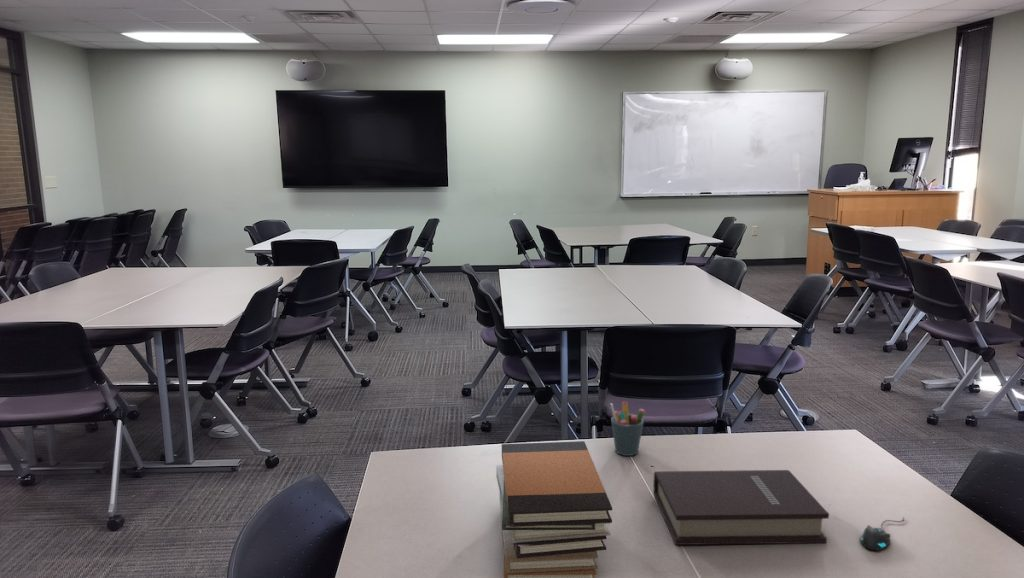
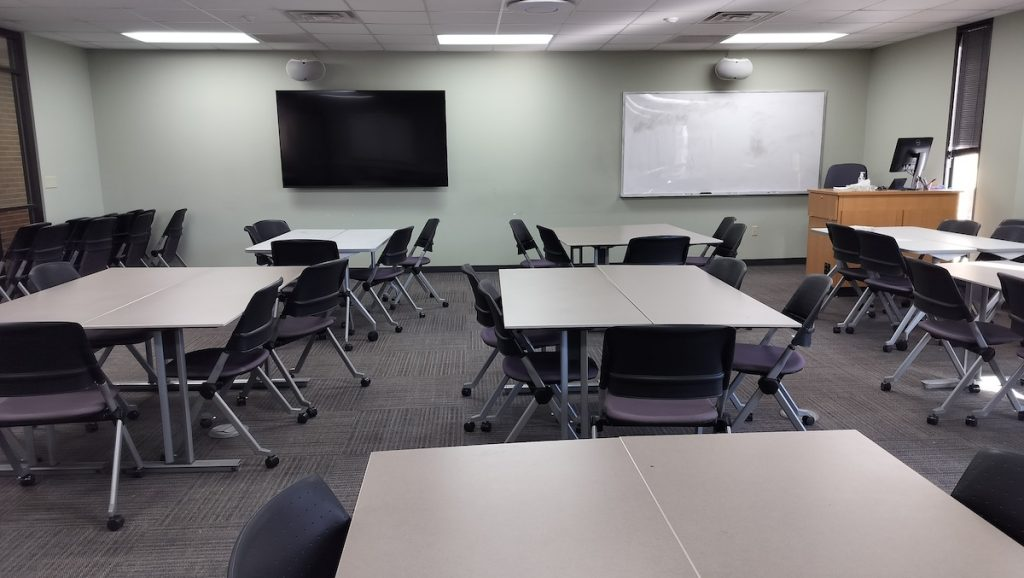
- book (734, 502)
- pen holder (627, 426)
- mouse (883, 528)
- book stack (548, 507)
